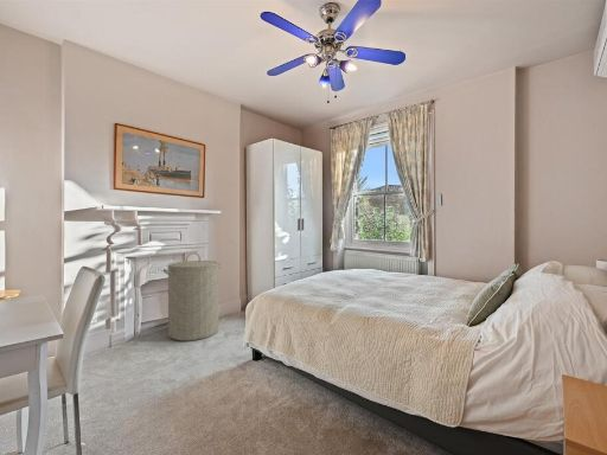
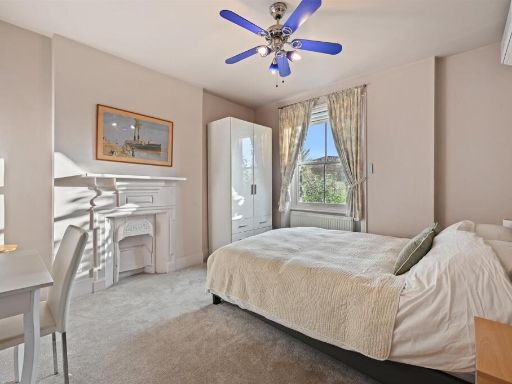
- laundry hamper (193, 291)
